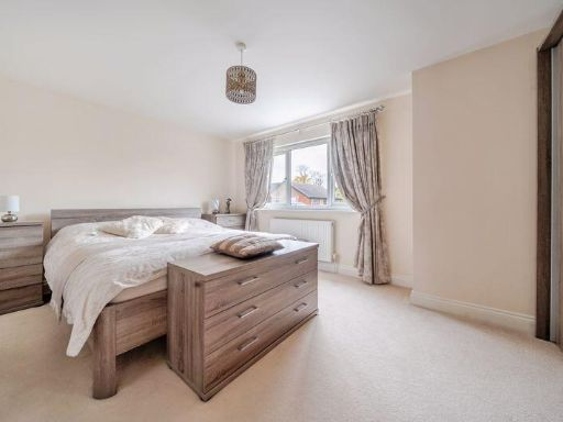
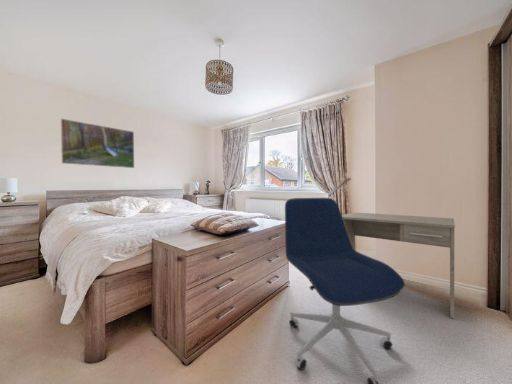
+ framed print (101, 146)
+ office chair (335, 272)
+ desk (394, 240)
